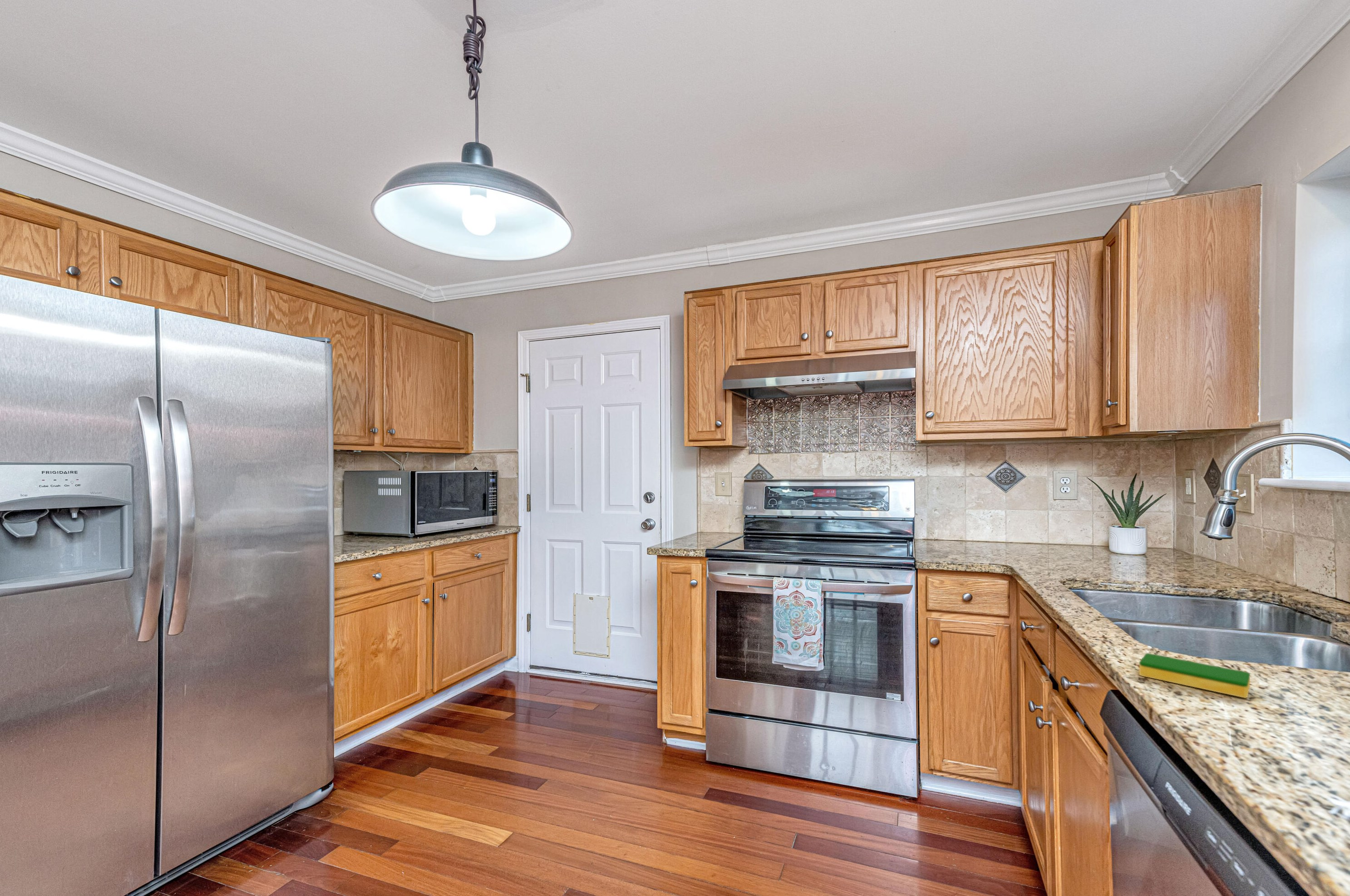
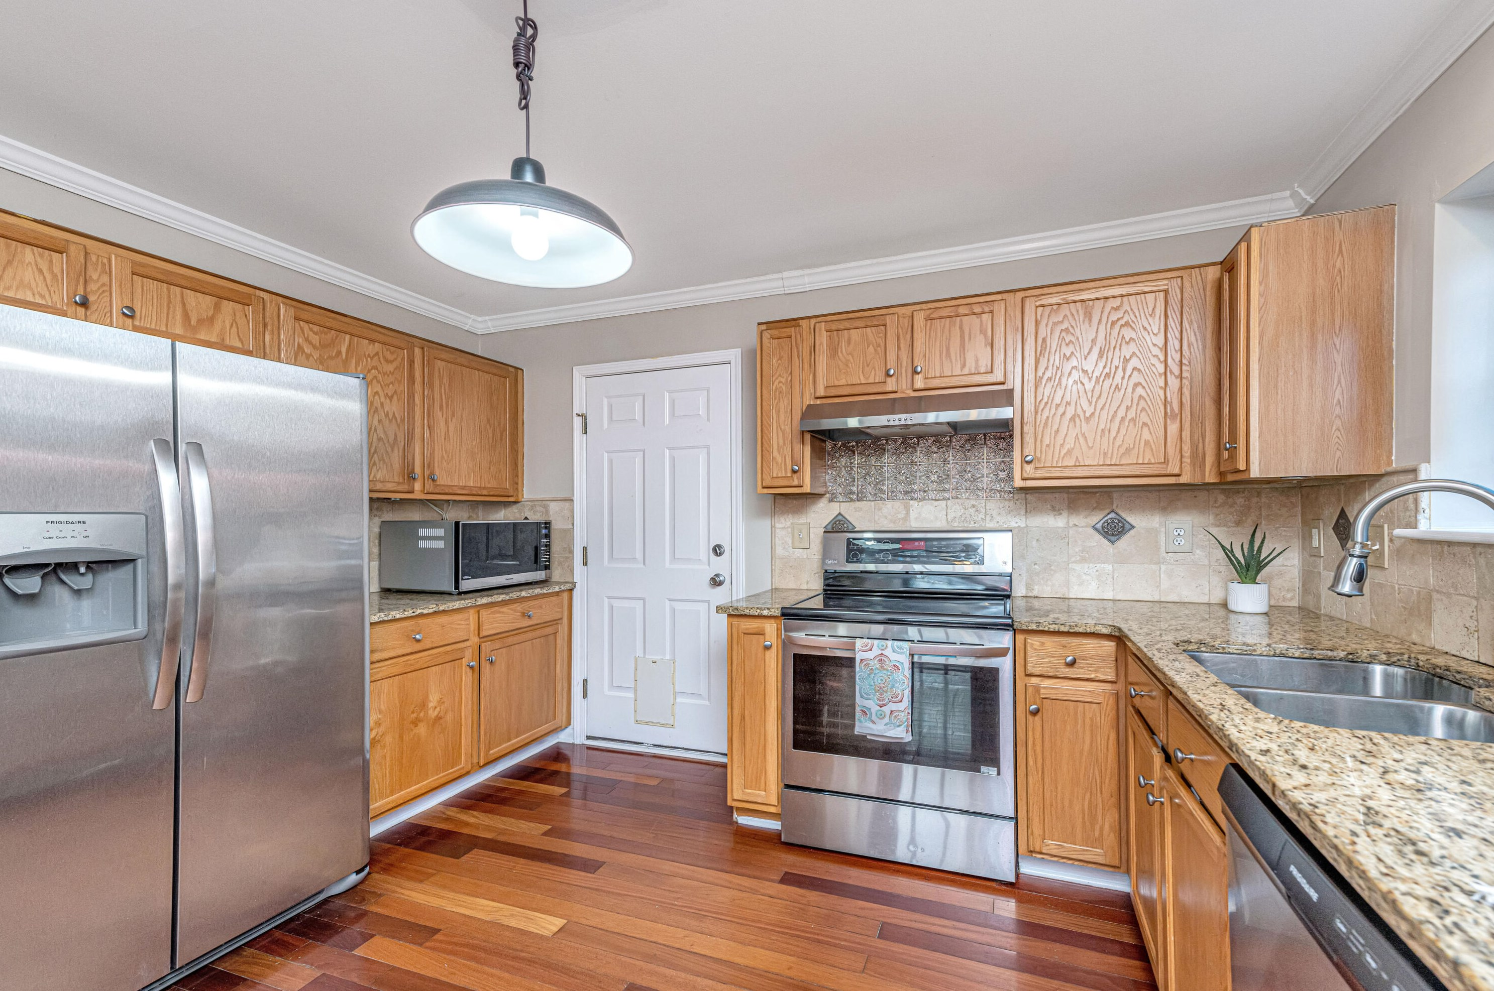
- dish sponge (1193, 674)
